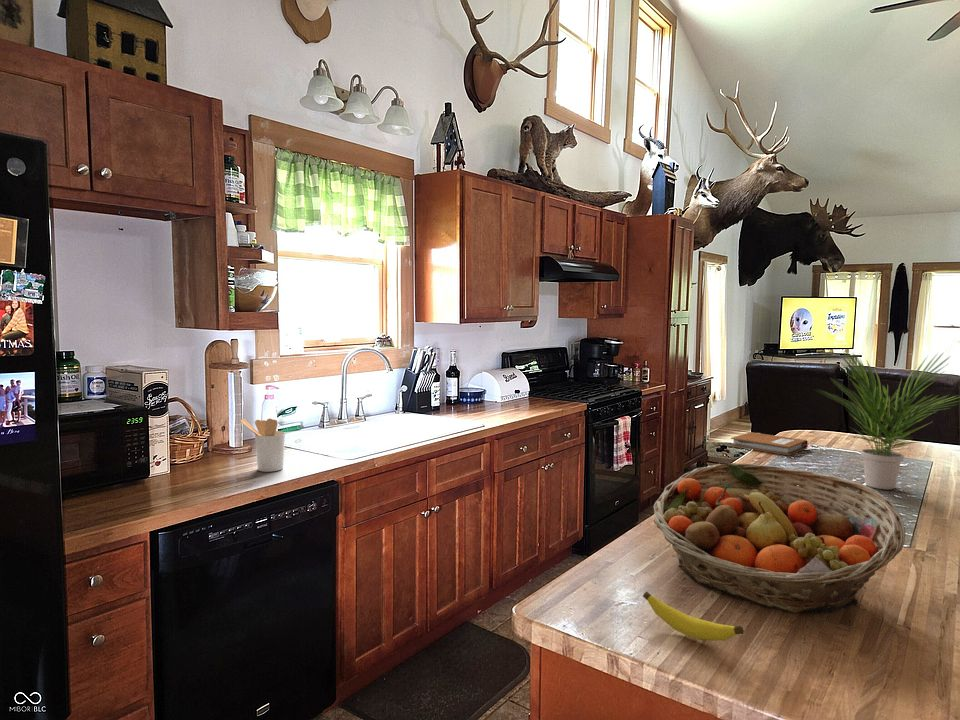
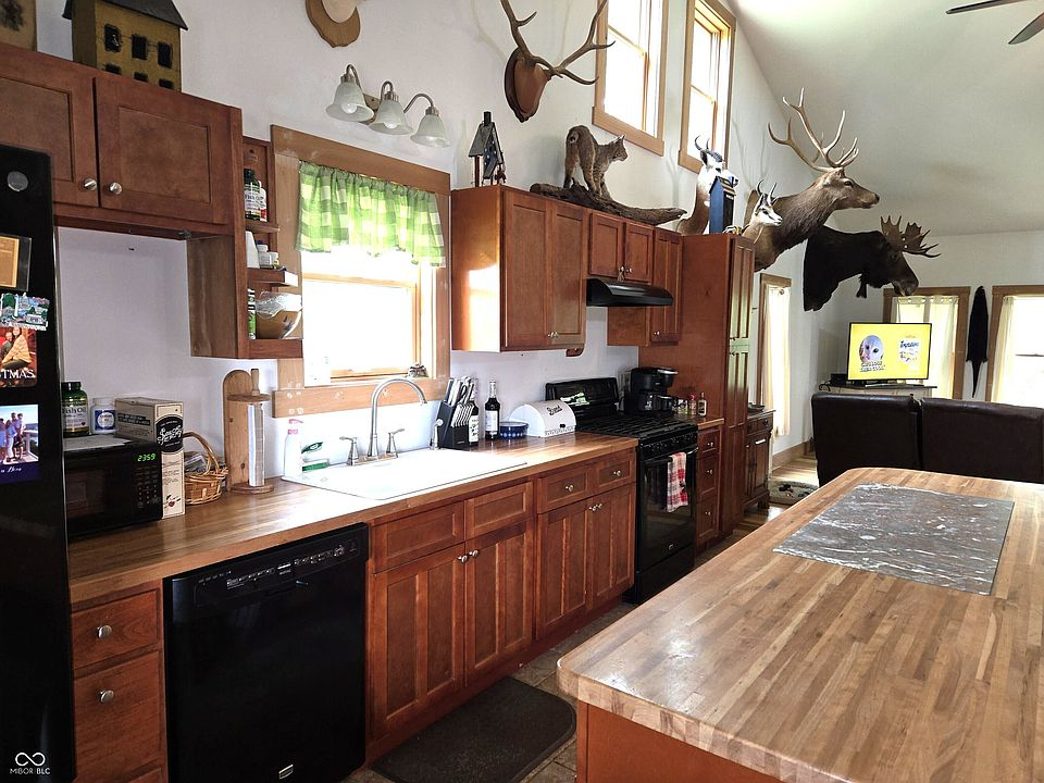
- banana (690, 622)
- utensil holder (262, 443)
- notebook (770, 442)
- potted plant (885, 419)
- fruit basket (767, 530)
